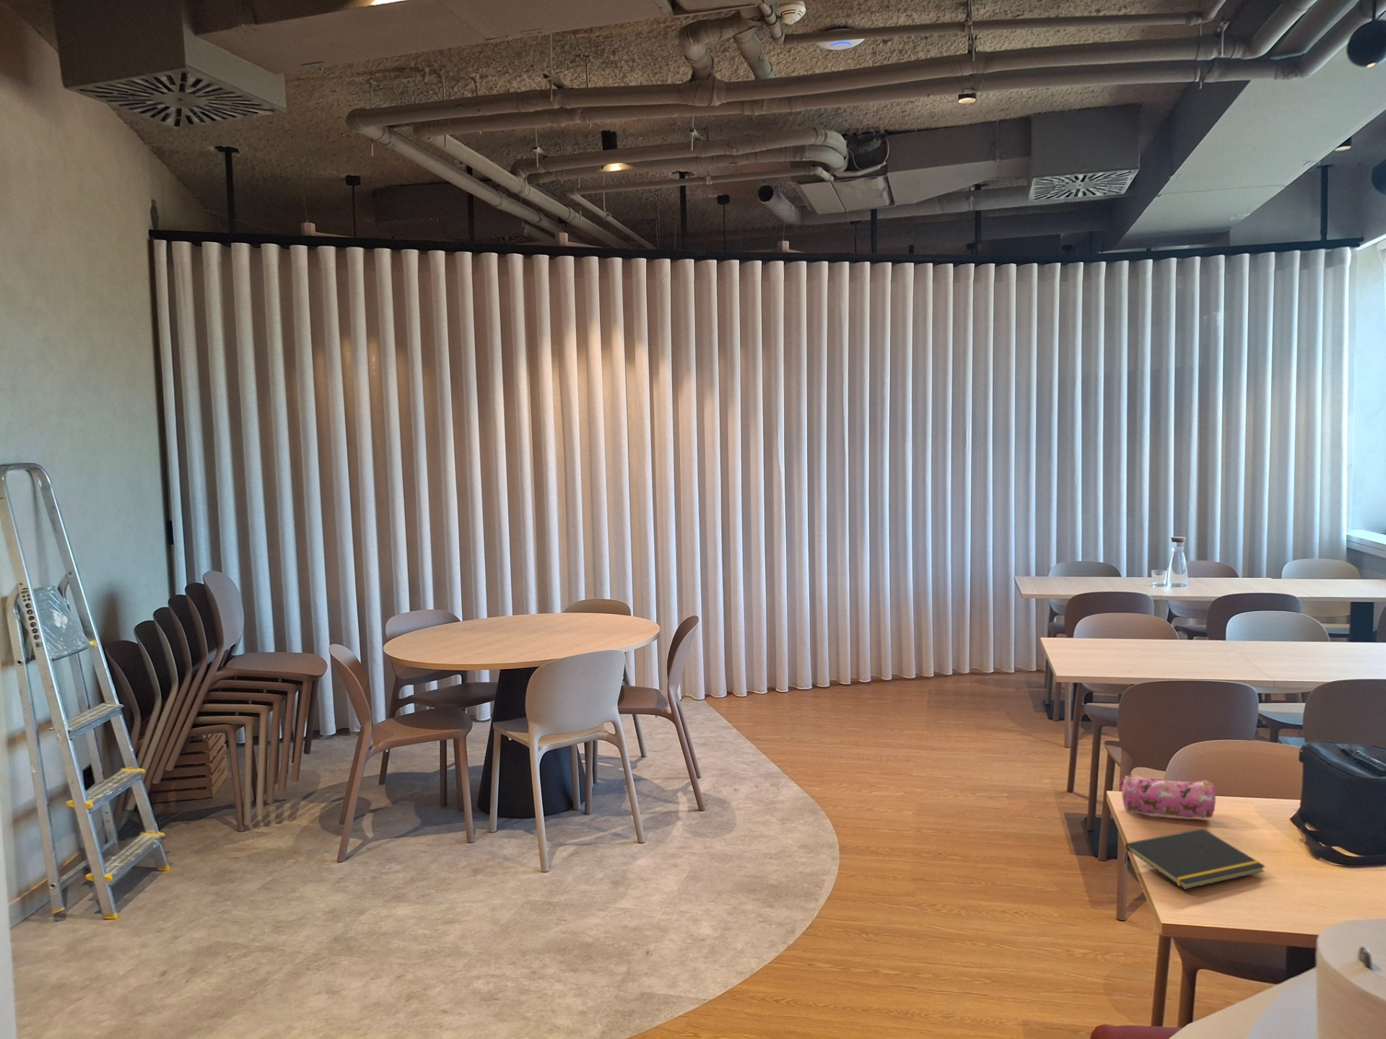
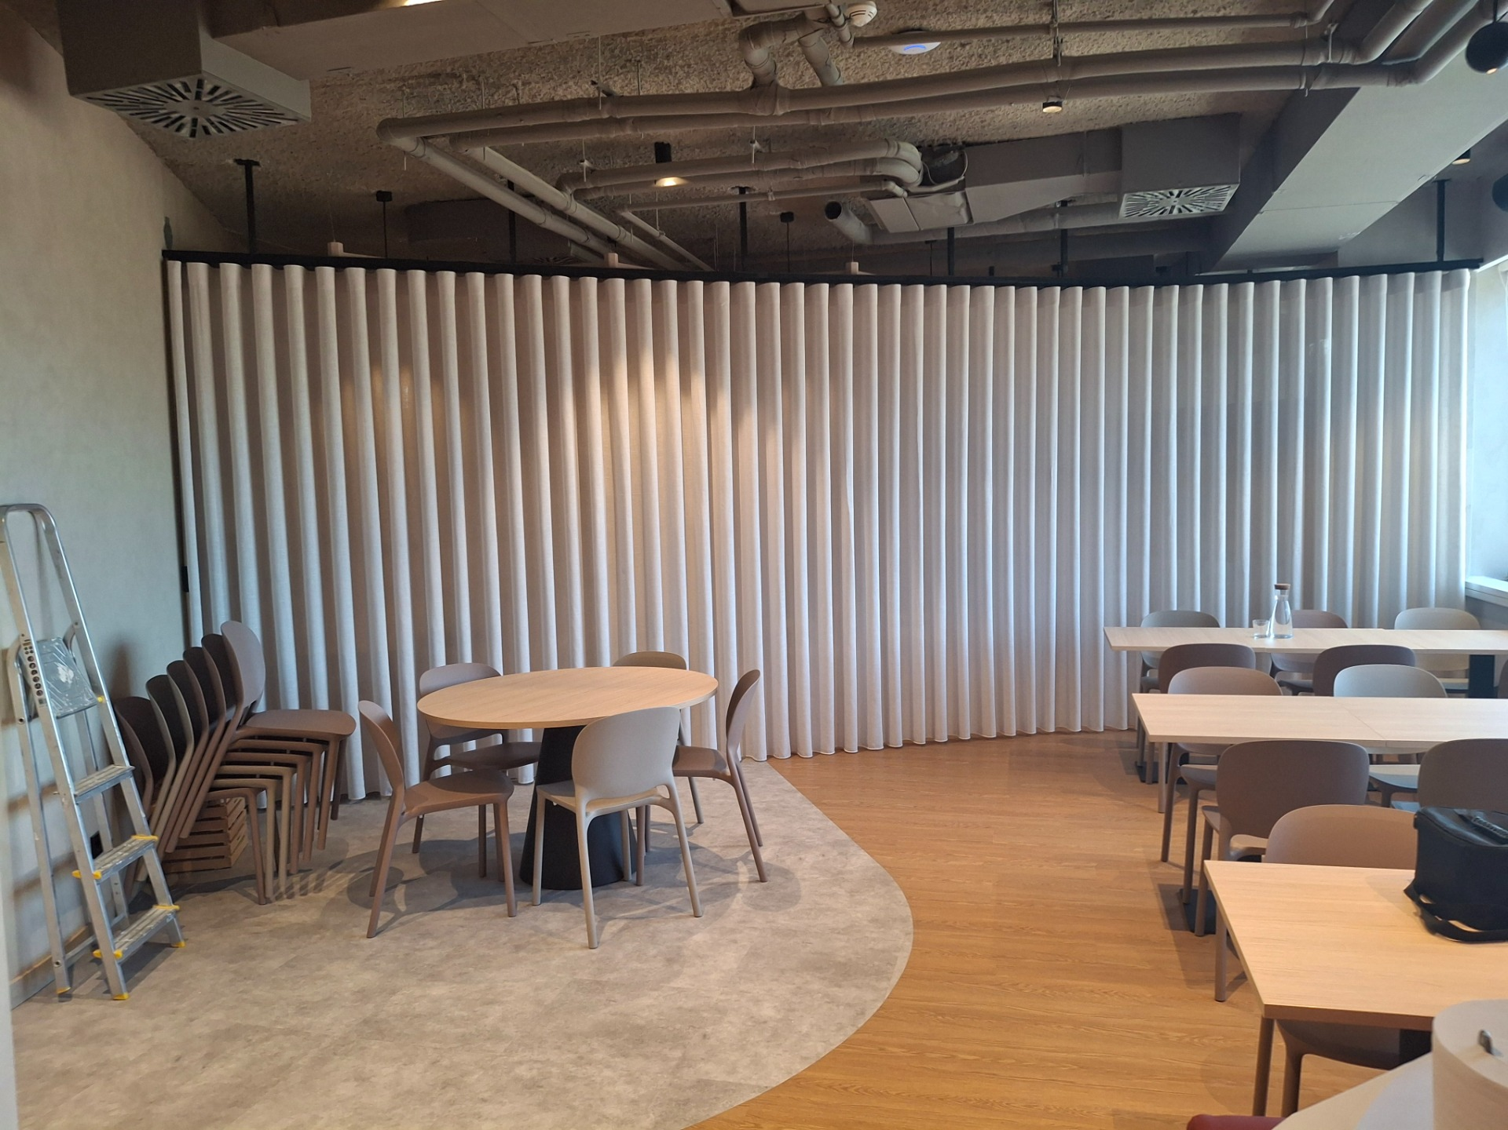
- notepad (1194, 857)
- pencil case (1167, 796)
